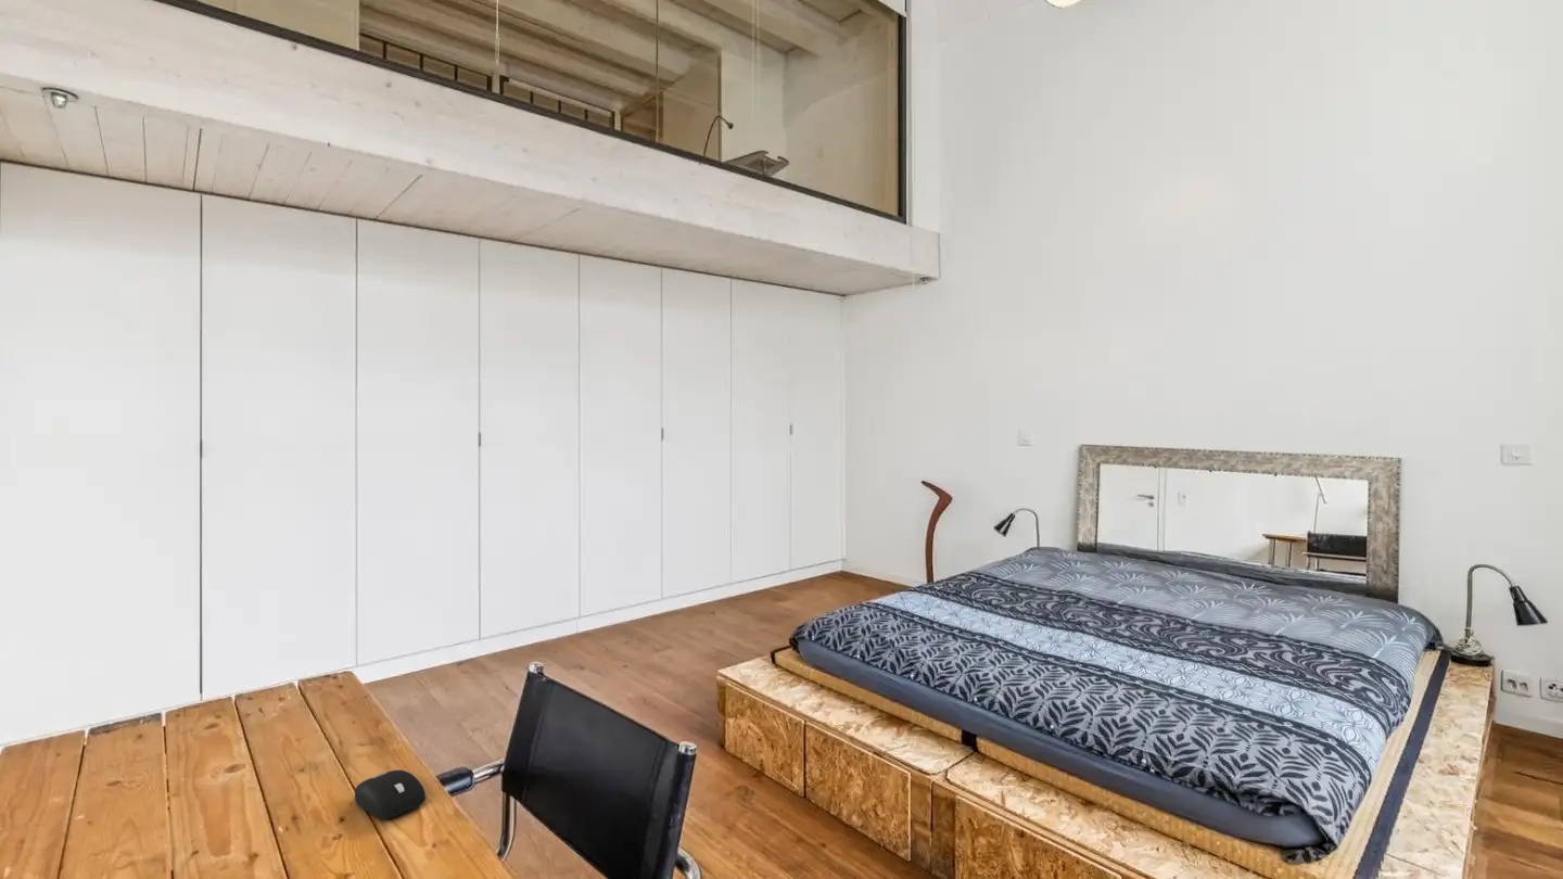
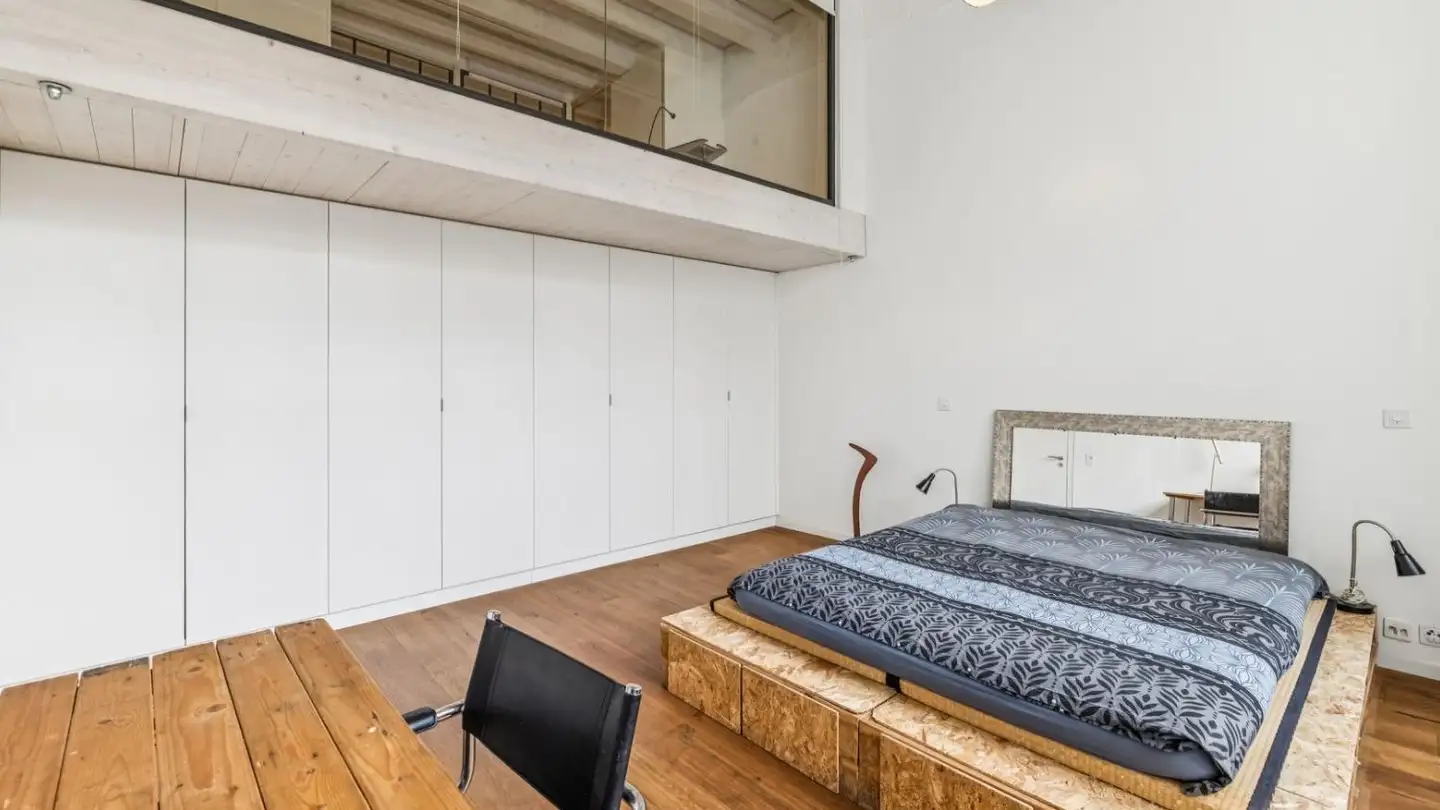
- computer mouse (386, 789)
